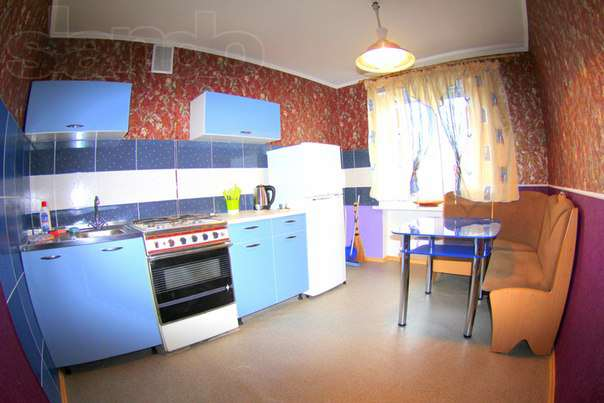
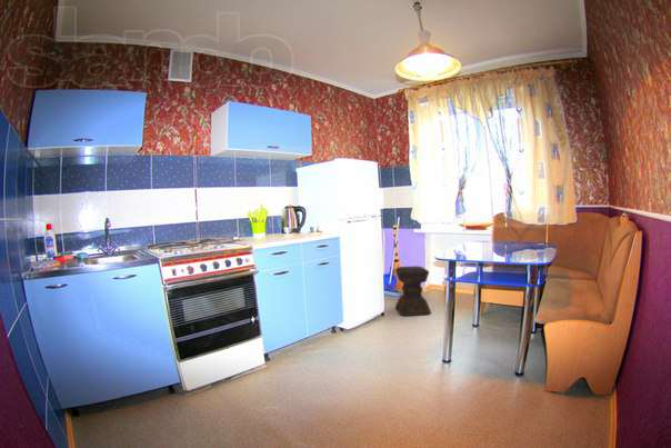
+ stool (411, 289)
